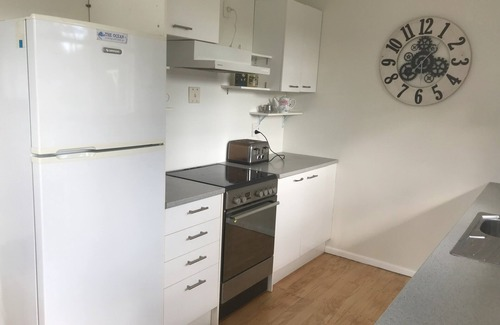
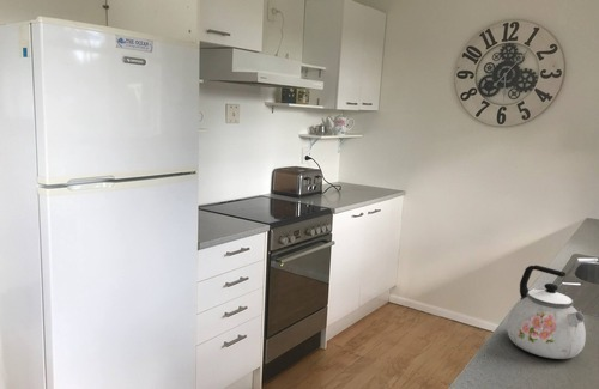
+ kettle (549, 309)
